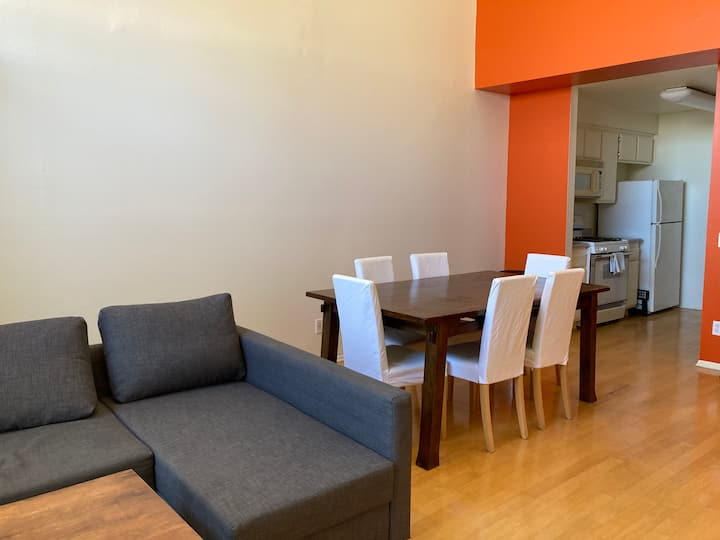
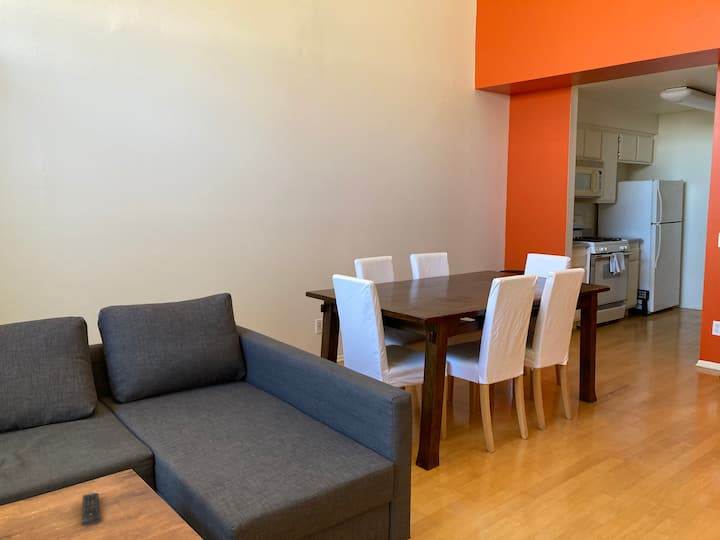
+ remote control (90, 506)
